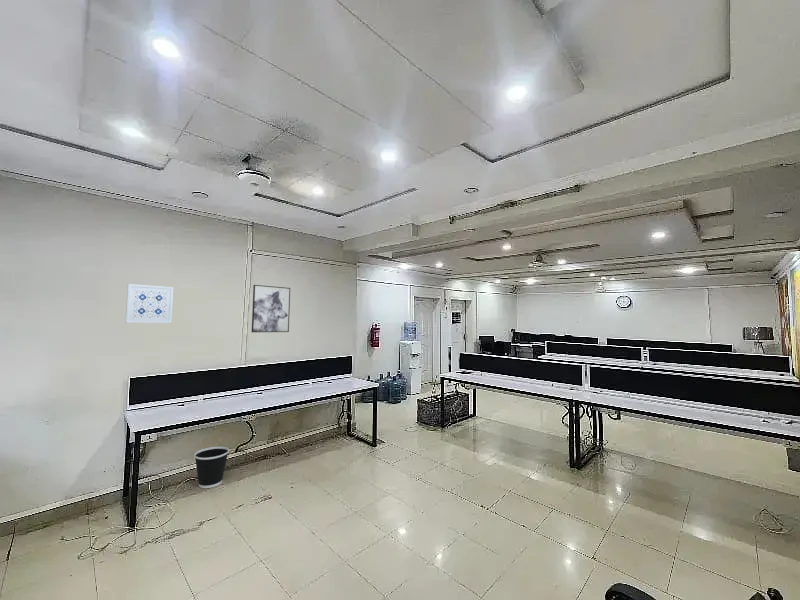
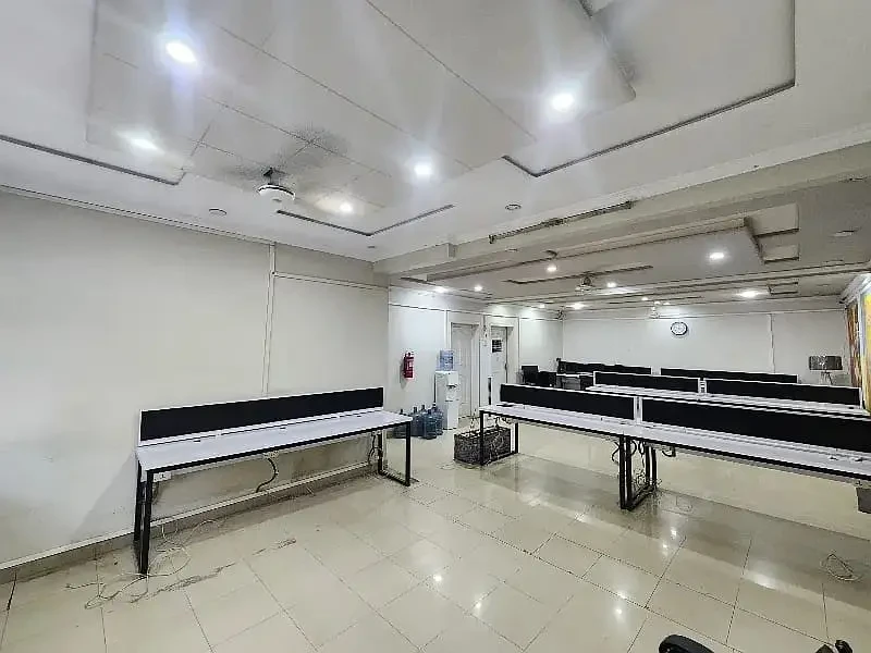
- wastebasket (211, 467)
- wall art (271, 309)
- wall art (150, 304)
